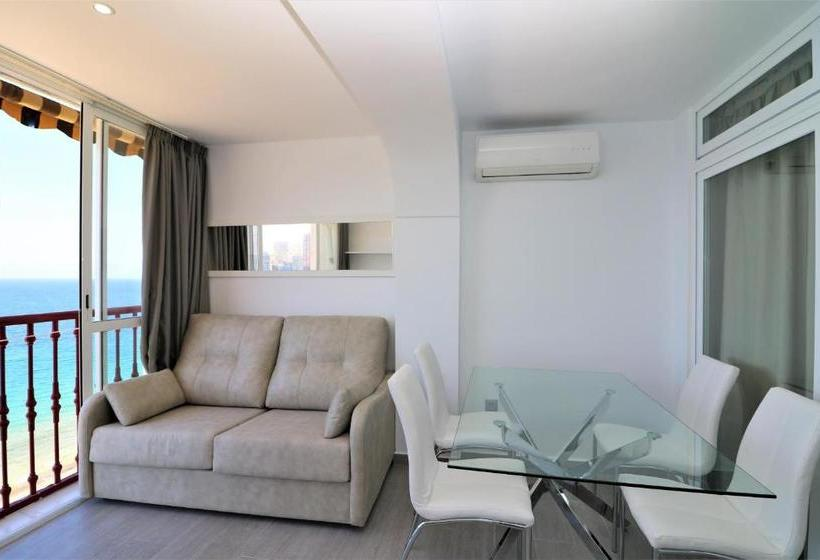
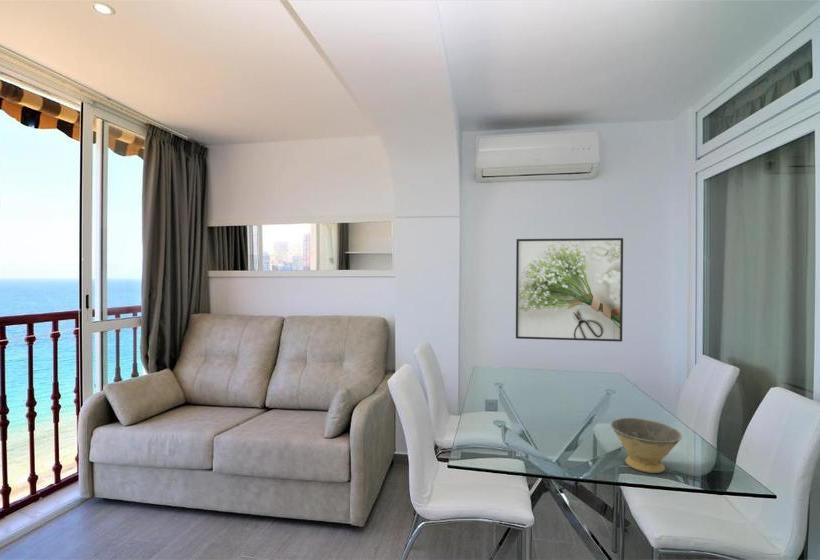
+ bowl (644, 446)
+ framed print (568, 289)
